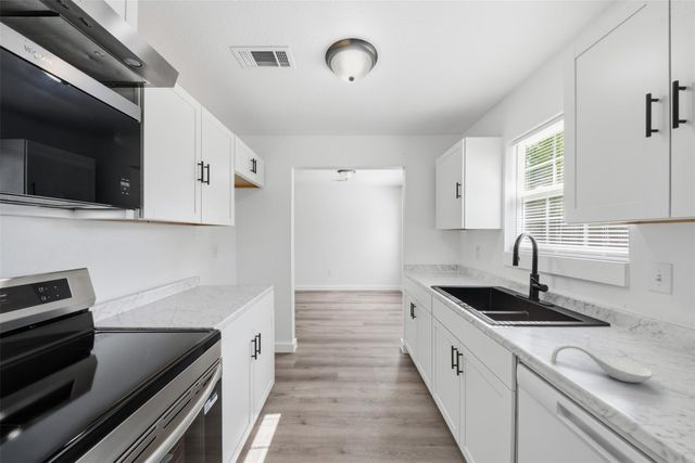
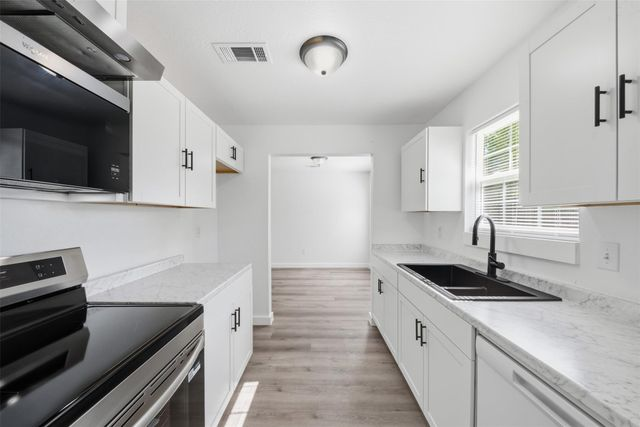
- spoon rest (597, 360)
